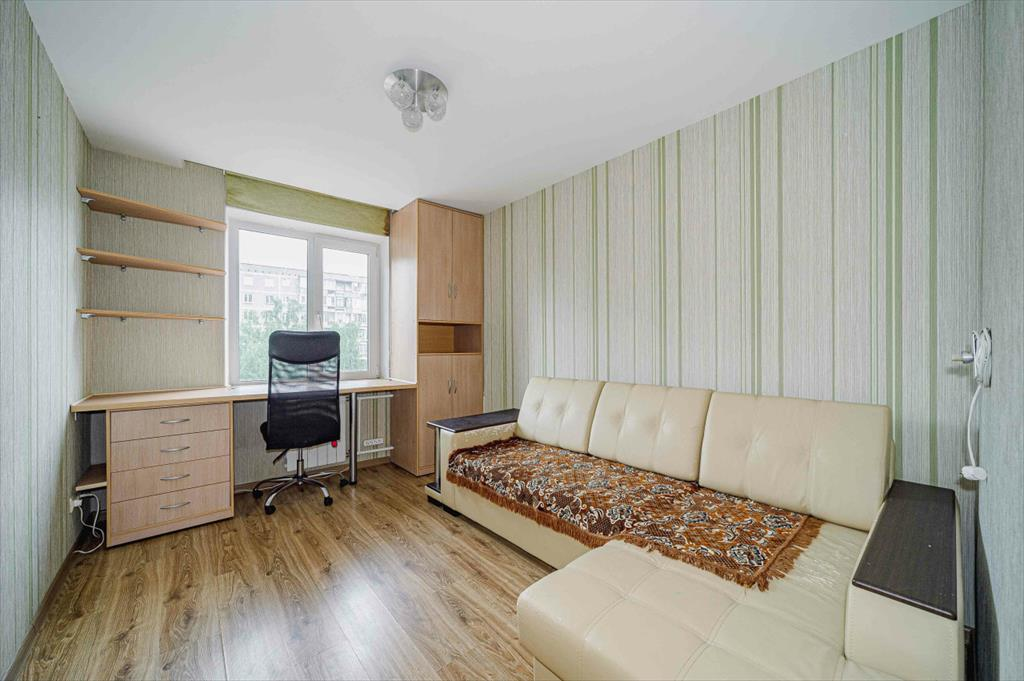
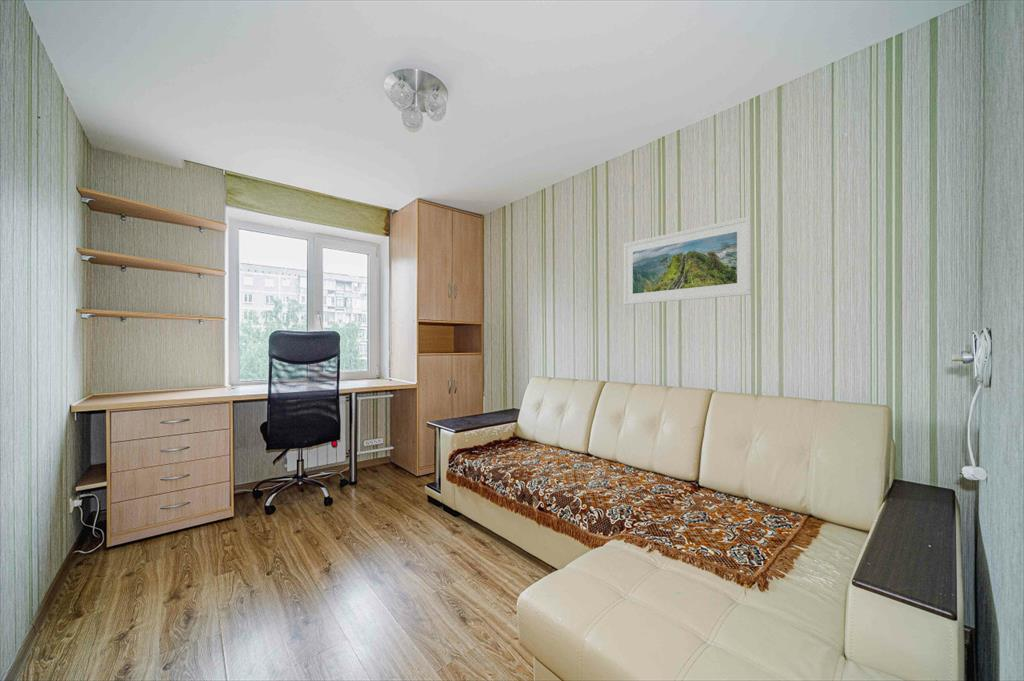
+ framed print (679, 266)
